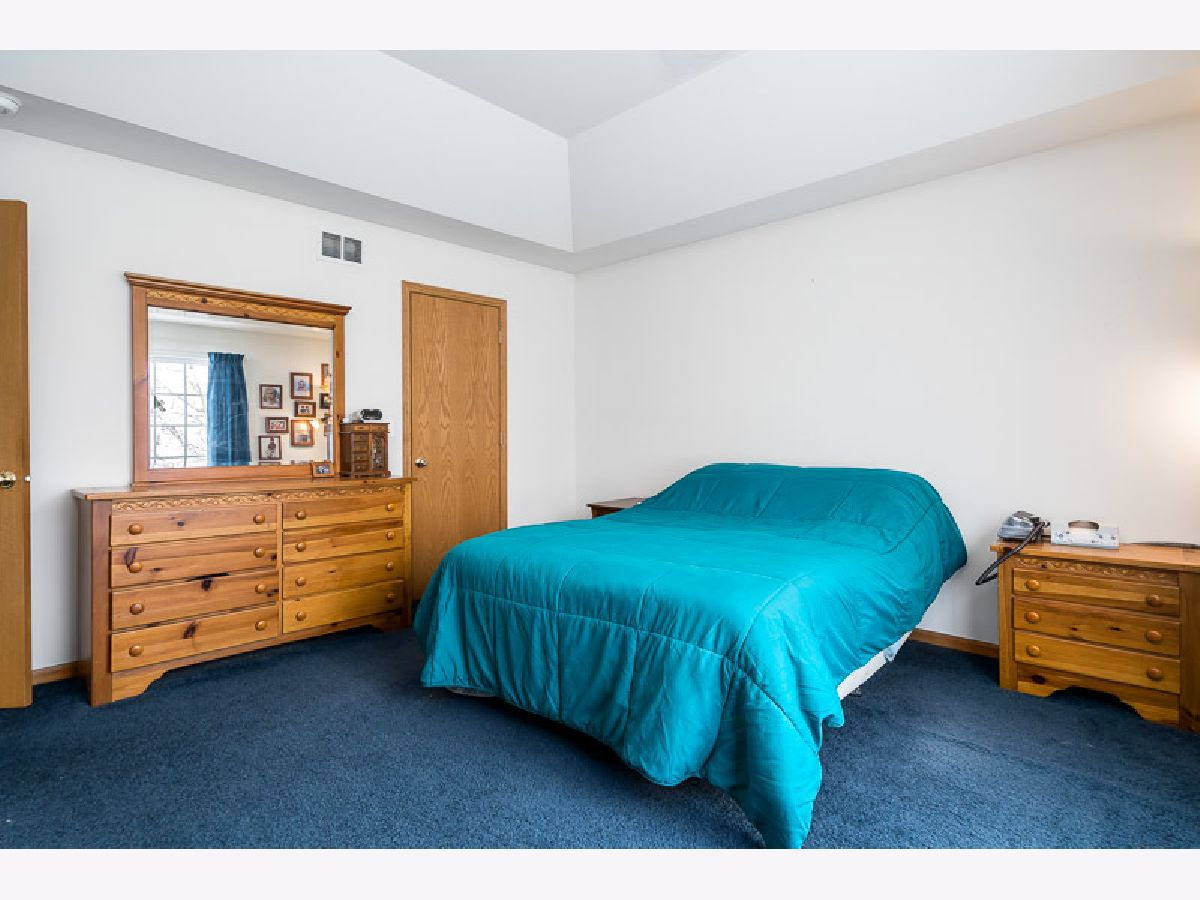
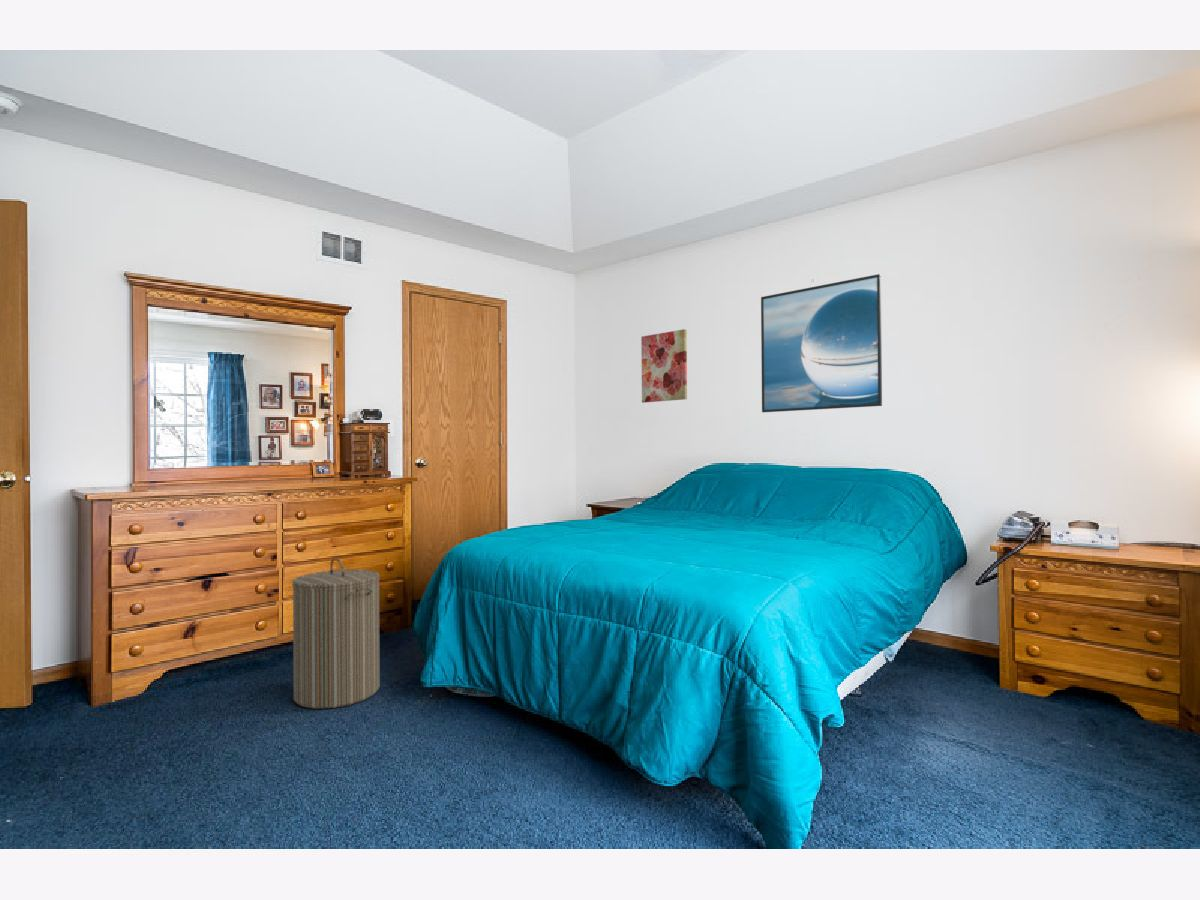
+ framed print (817, 347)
+ wall art (663, 367)
+ laundry hamper (337, 625)
